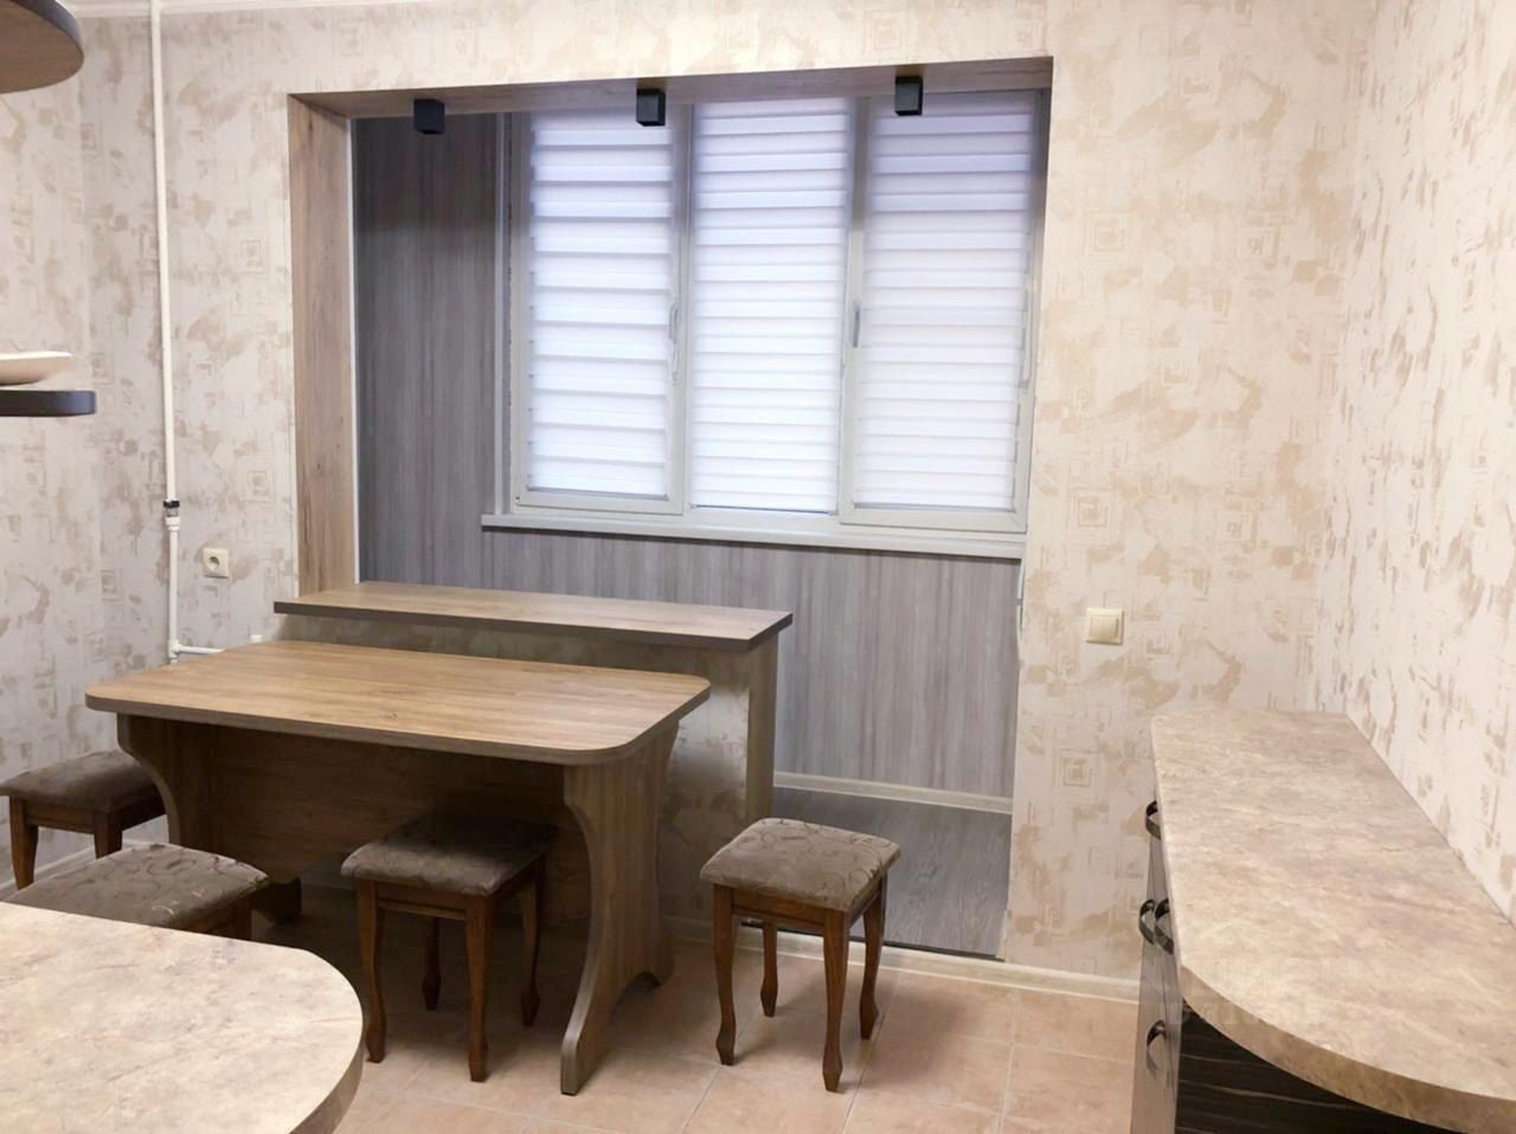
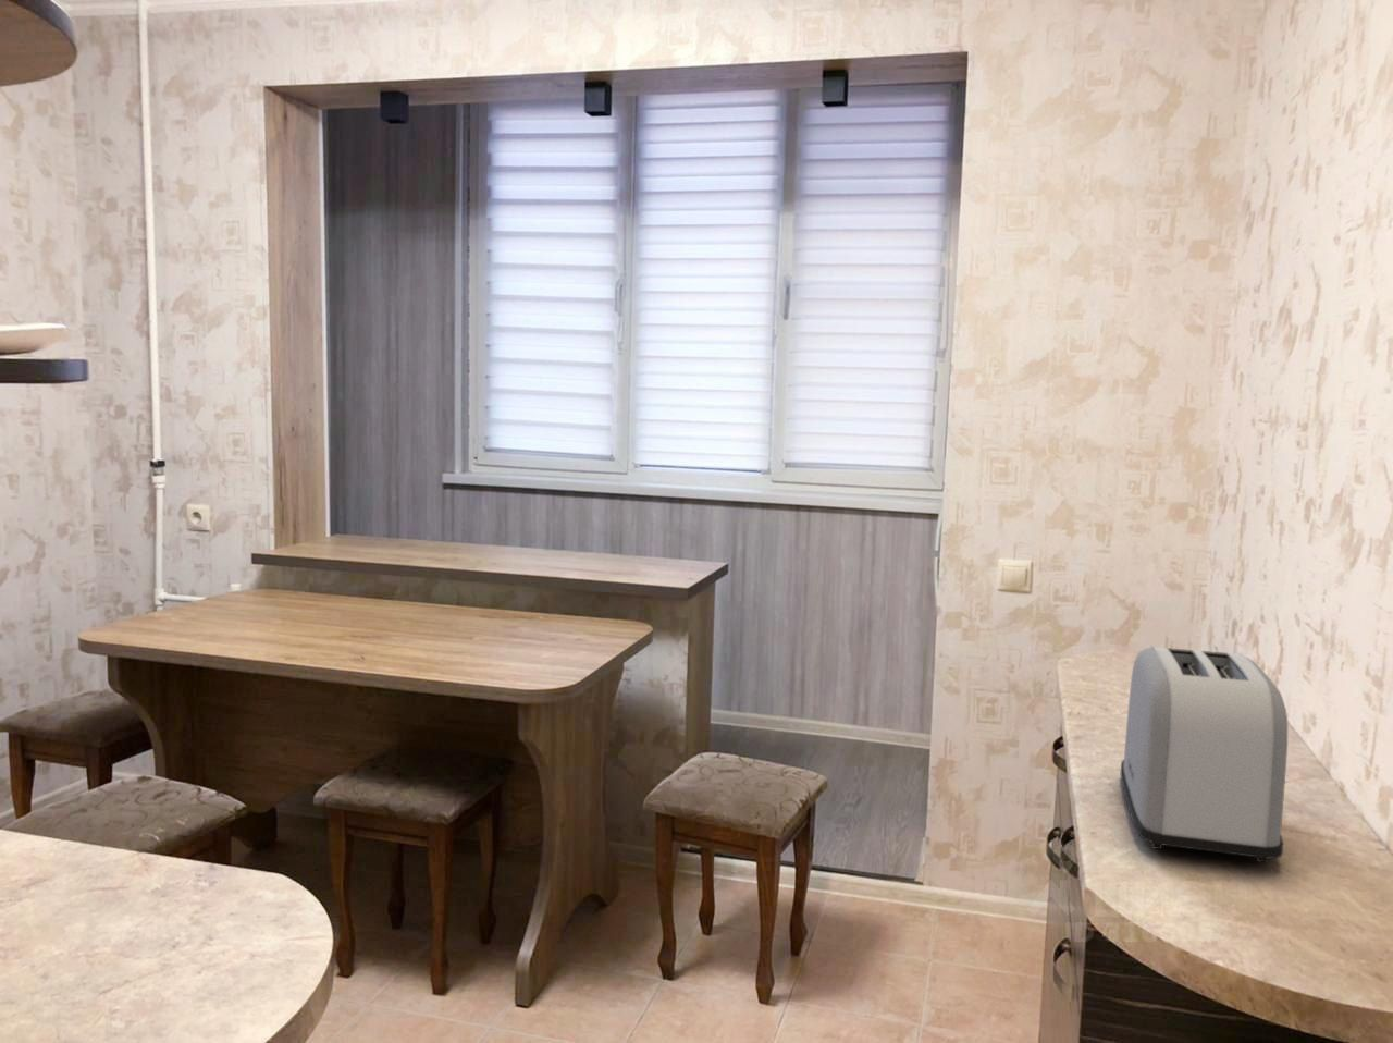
+ toaster (1198, 737)
